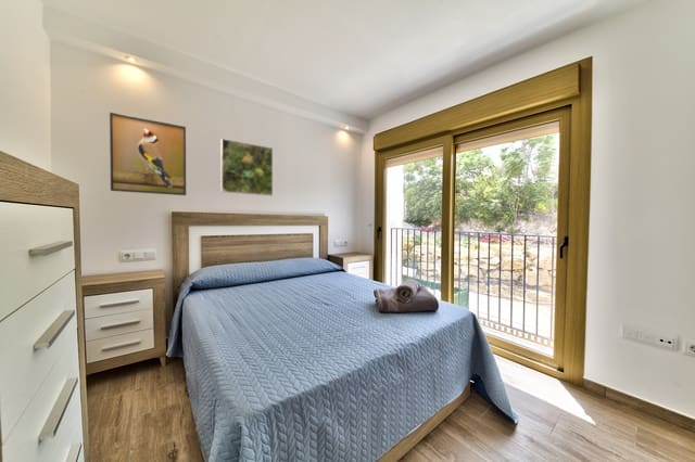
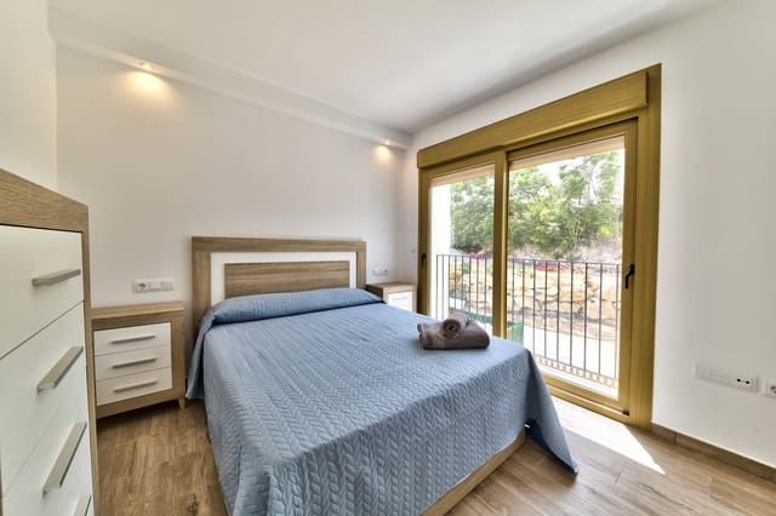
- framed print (248, 168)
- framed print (150, 156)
